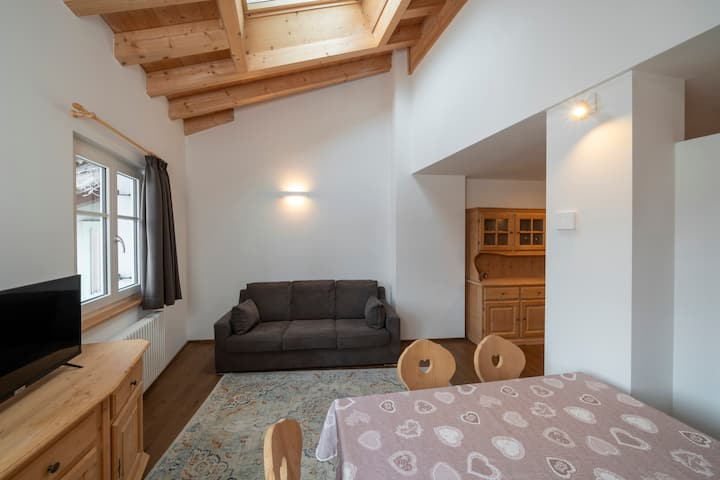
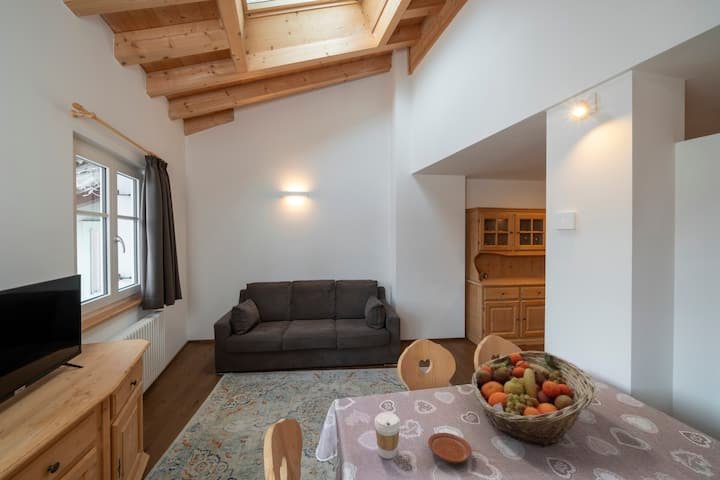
+ coffee cup (387, 434)
+ fruit basket (526, 390)
+ plate (449, 449)
